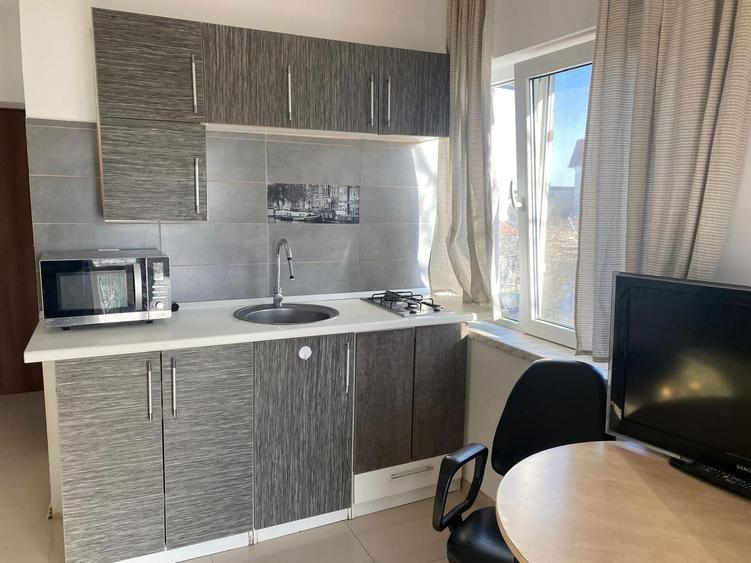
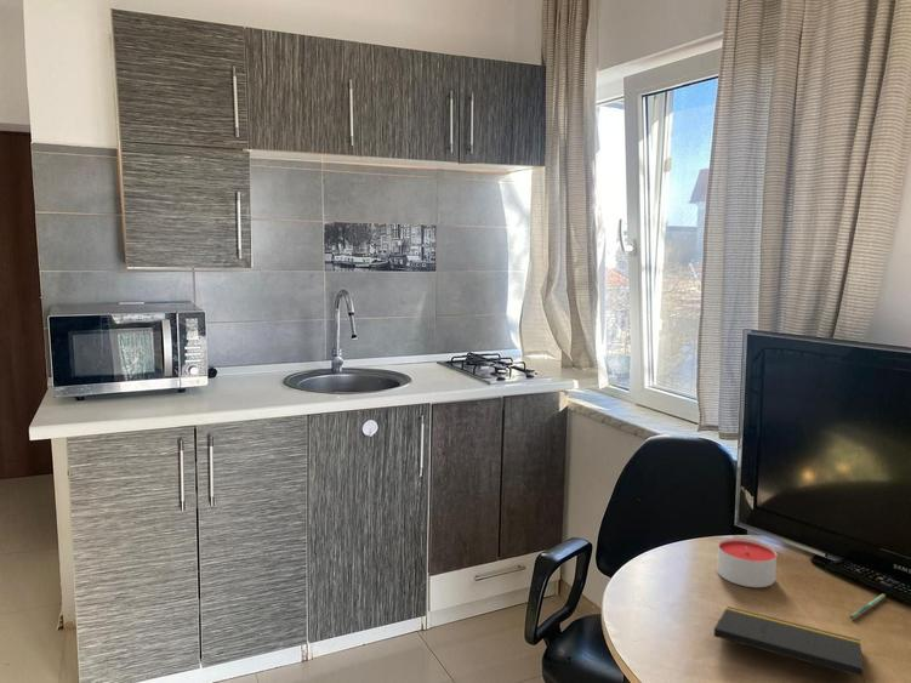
+ candle (746, 560)
+ notepad (787, 638)
+ pen (867, 605)
